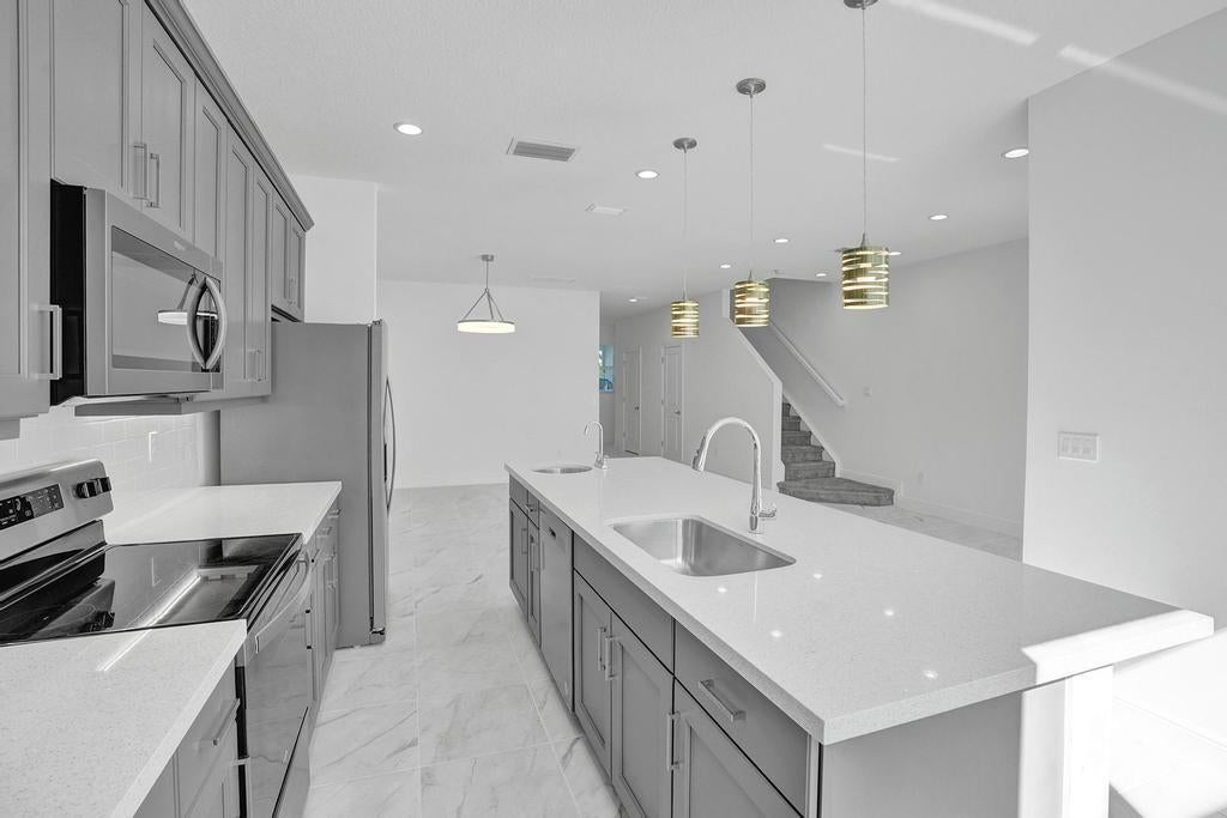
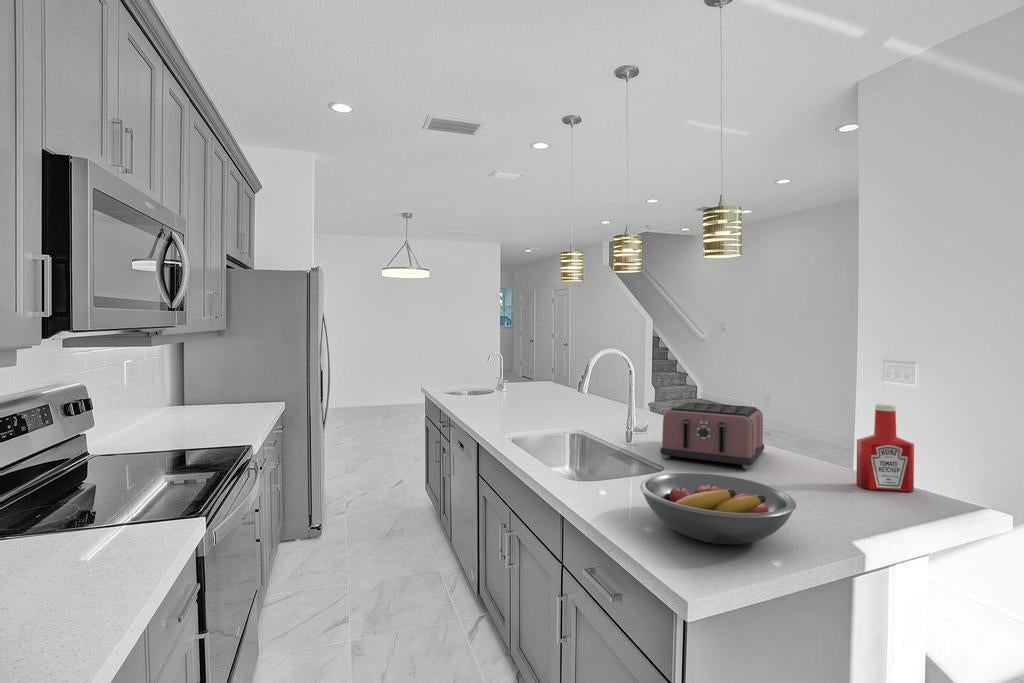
+ toaster (712, 432)
+ fruit bowl (713, 506)
+ soap bottle (884, 446)
